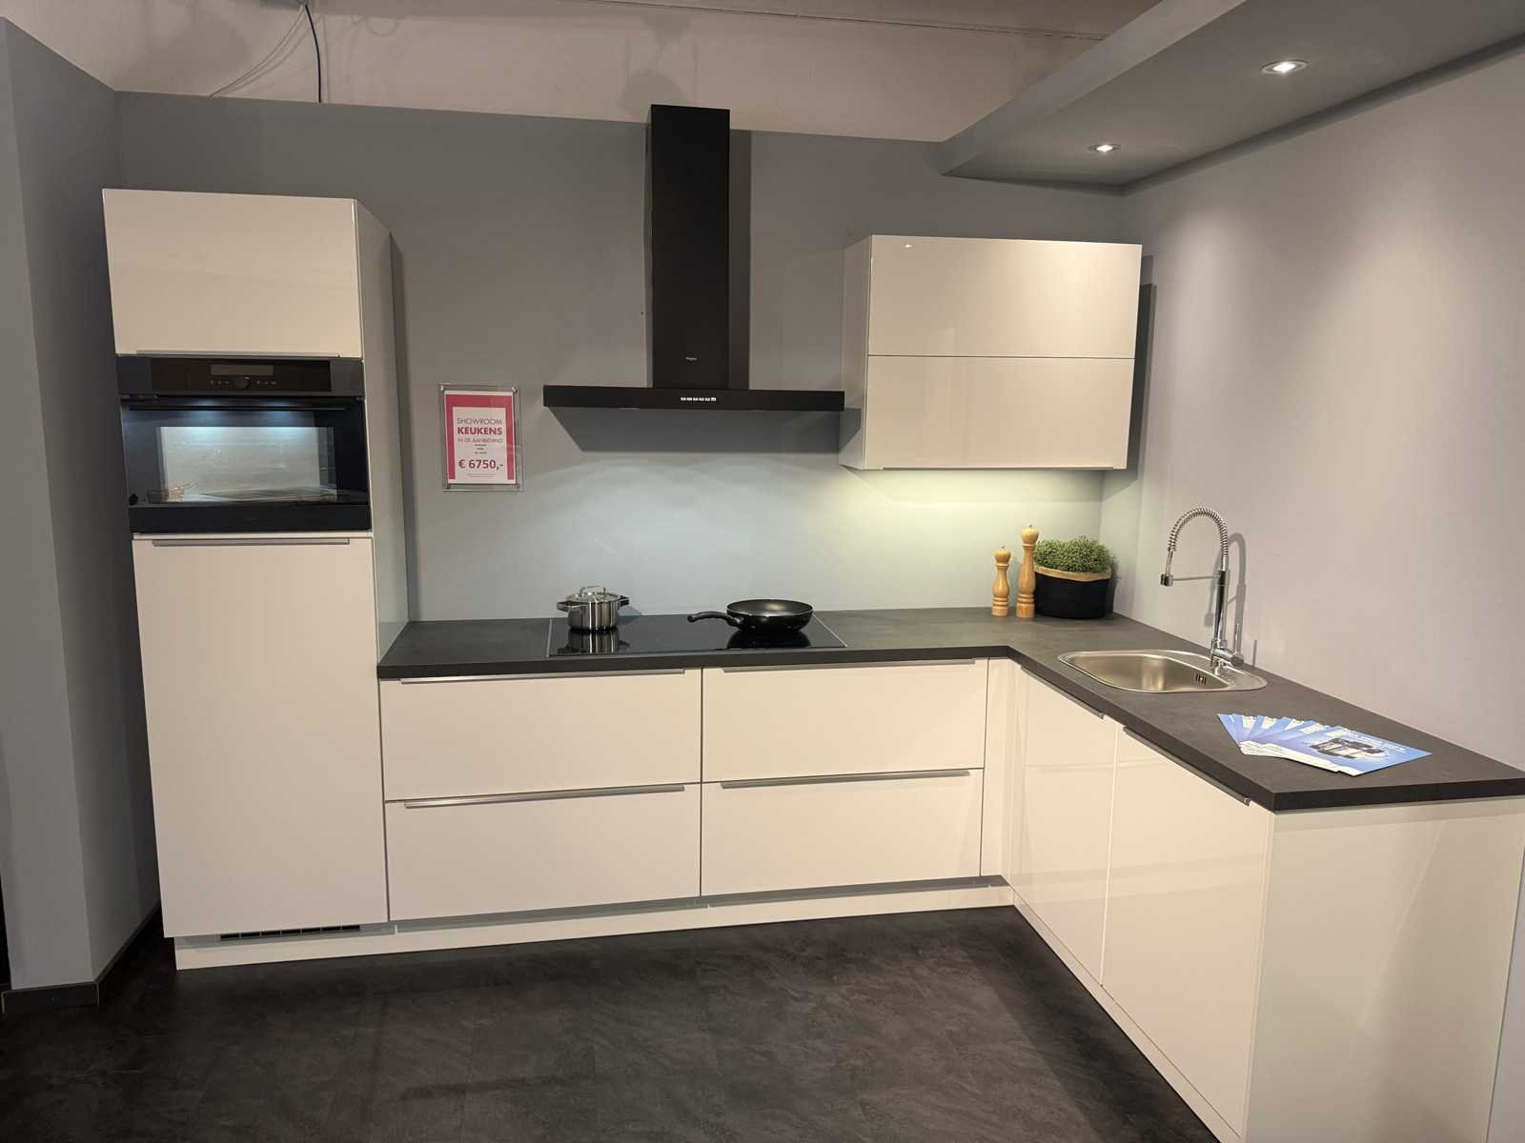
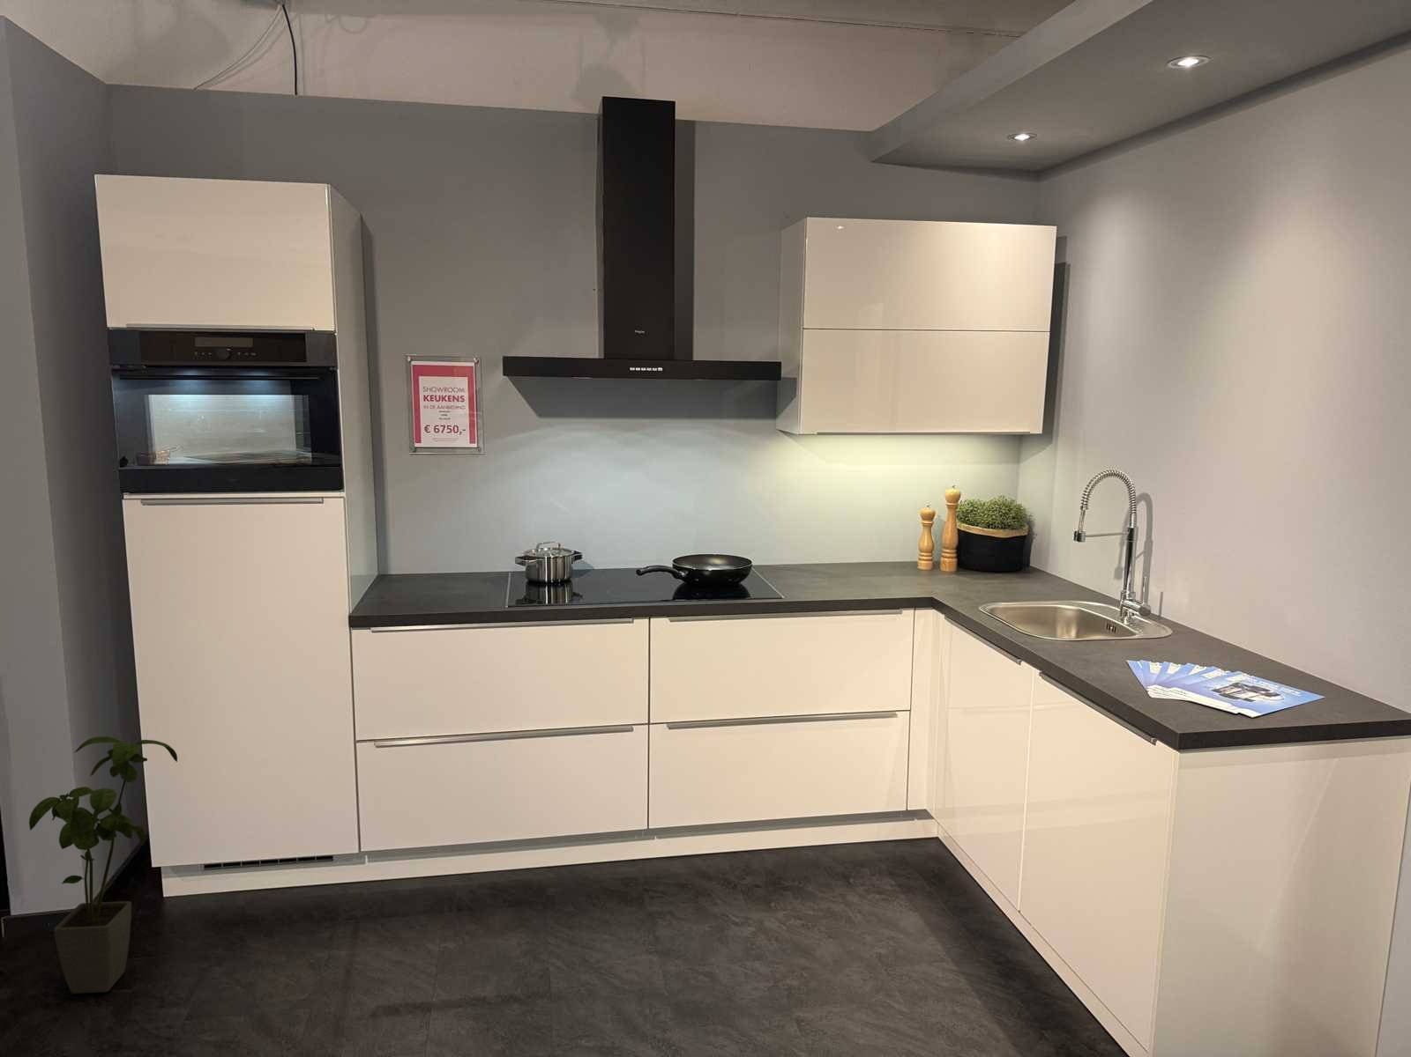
+ house plant (109, 855)
